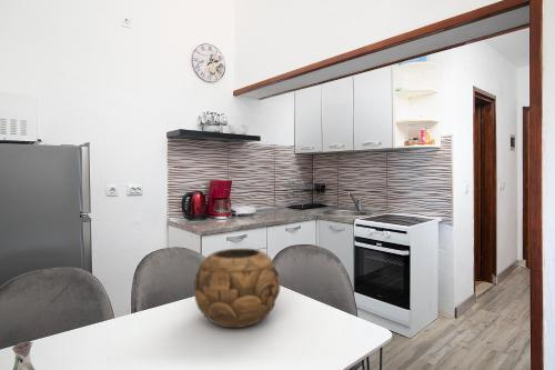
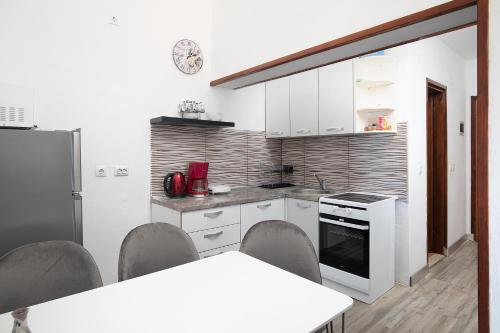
- decorative bowl (236, 286)
